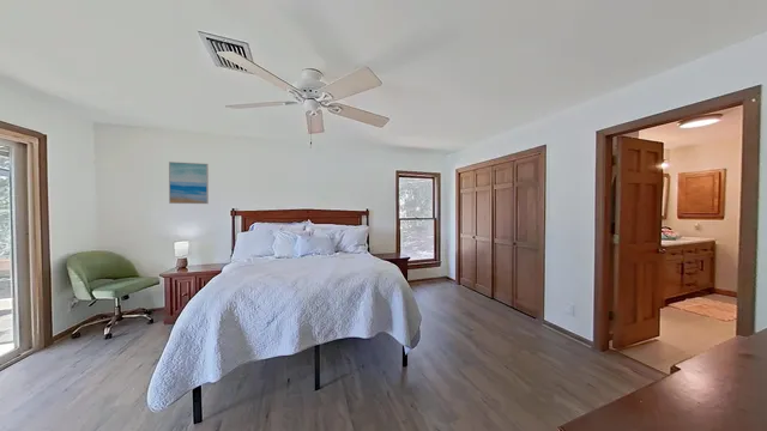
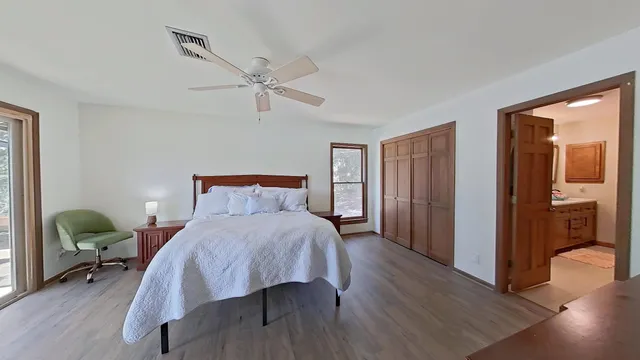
- wall art (188, 183)
